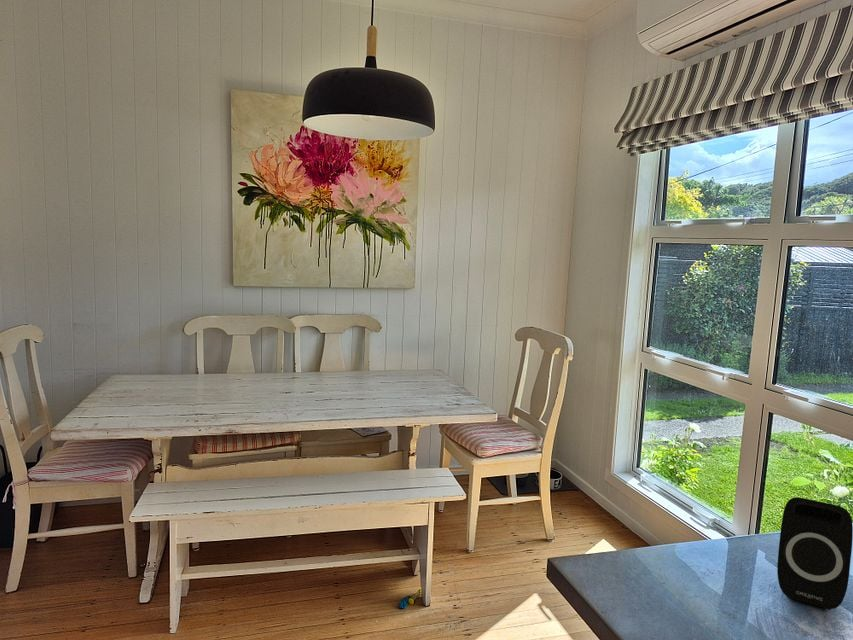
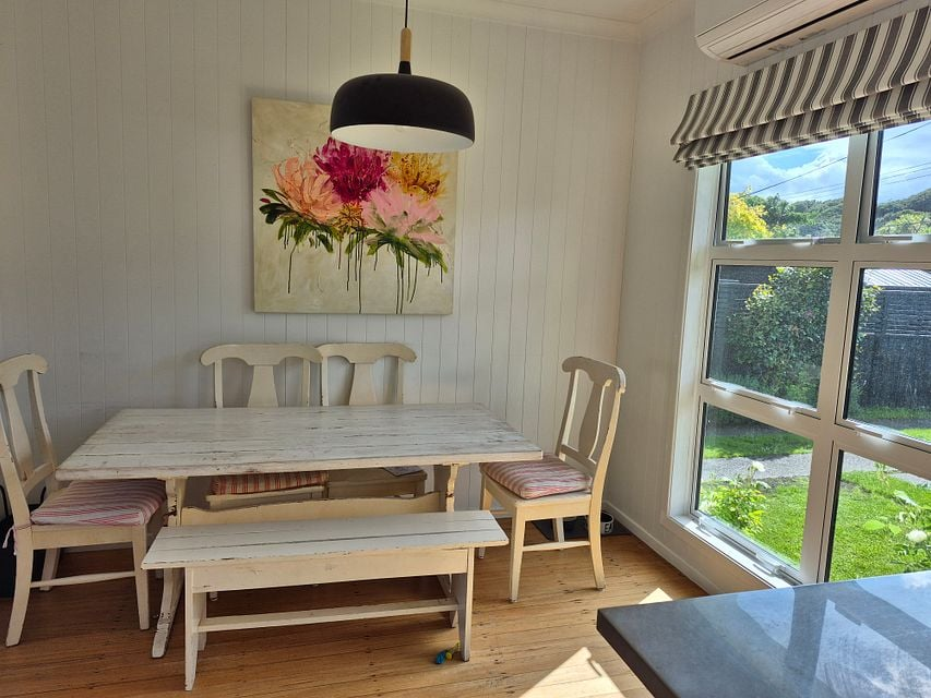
- speaker (813, 543)
